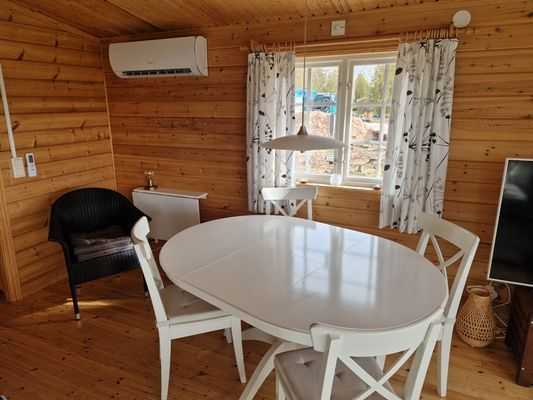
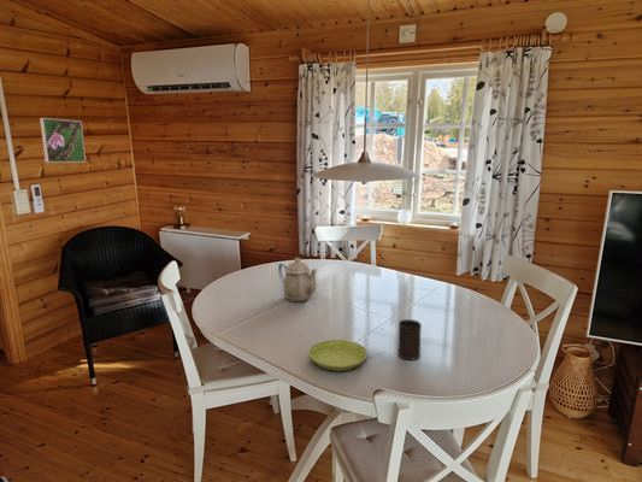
+ teapot (298, 278)
+ cup (408, 339)
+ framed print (63, 141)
+ saucer (337, 355)
